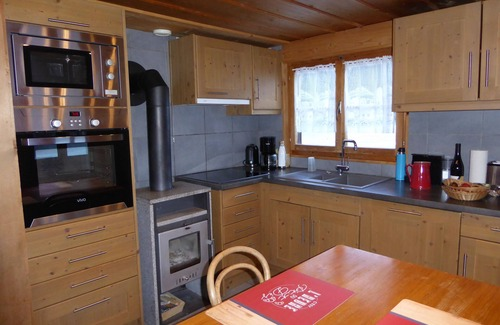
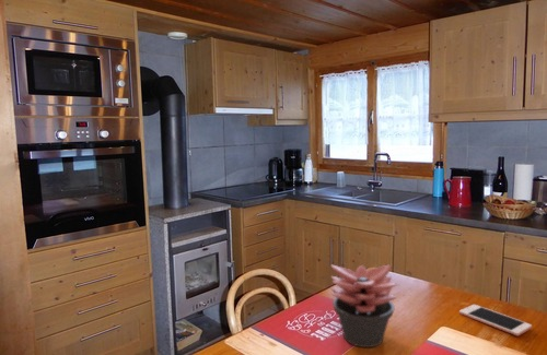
+ succulent plant (363, 304)
+ cell phone (493, 319)
